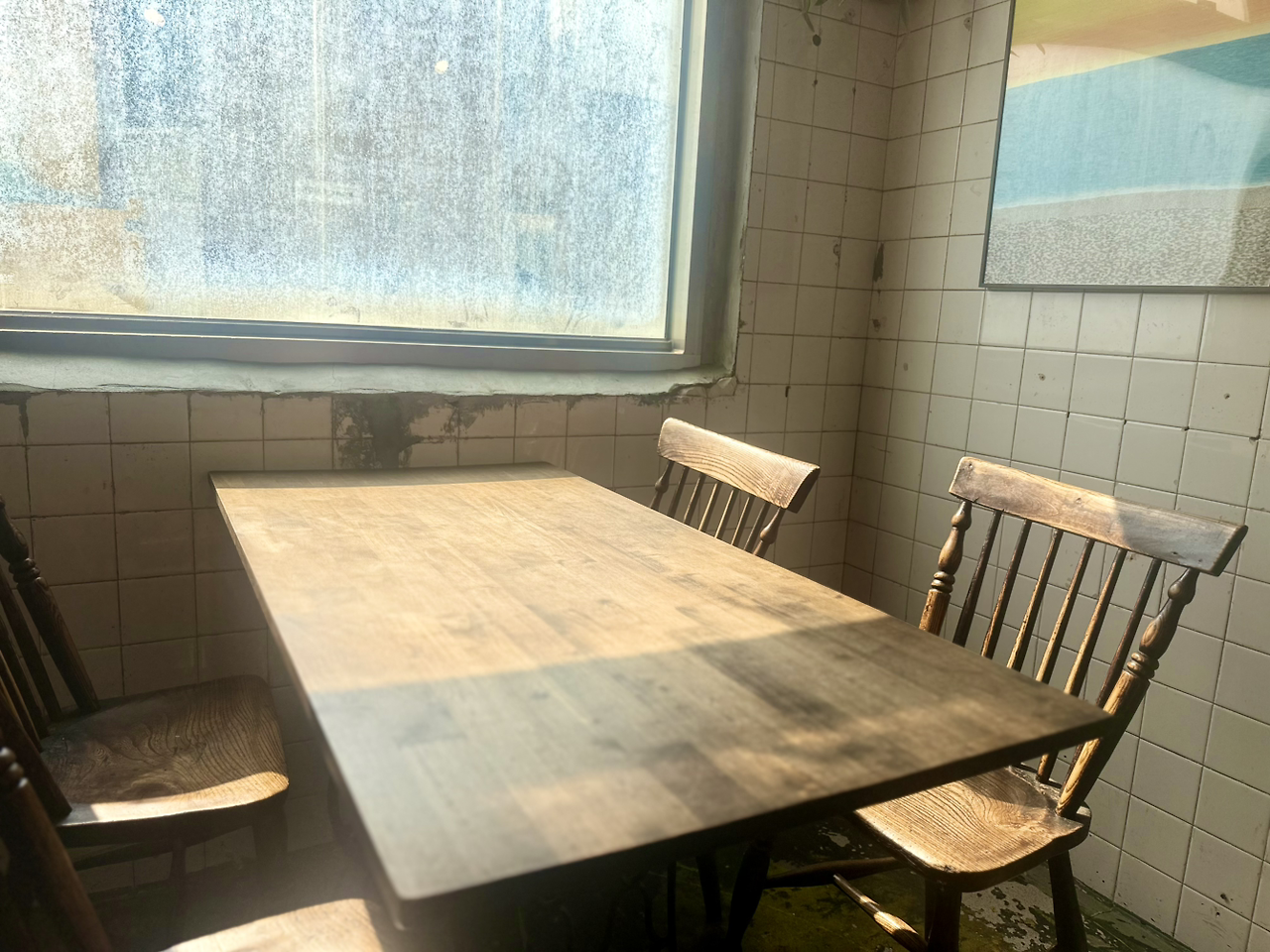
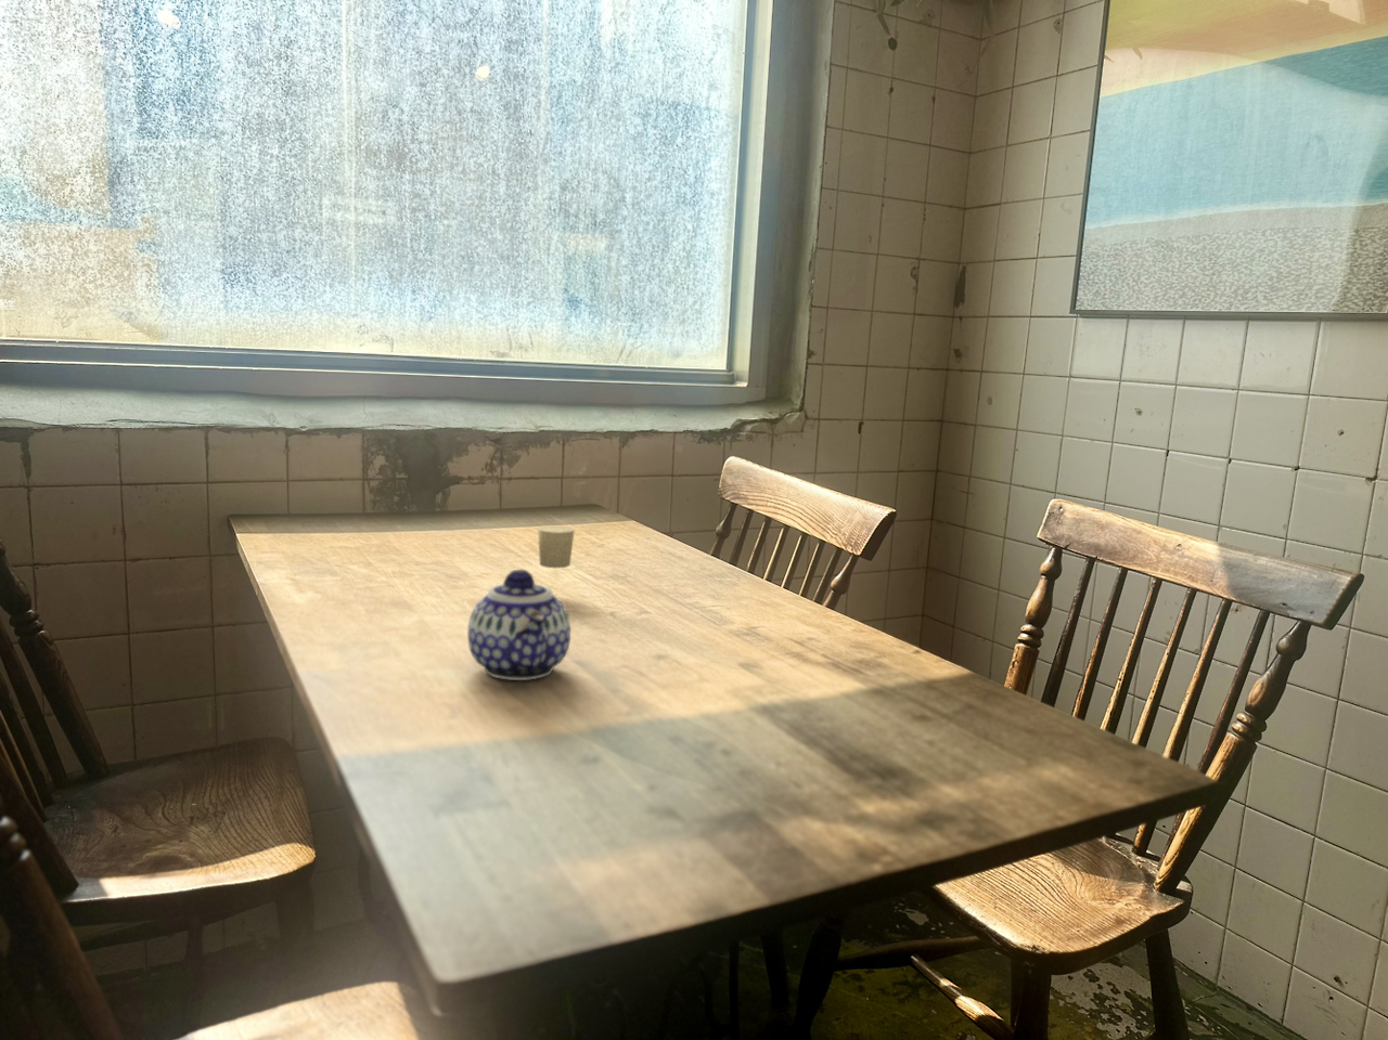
+ teapot (519, 621)
+ candle (554, 562)
